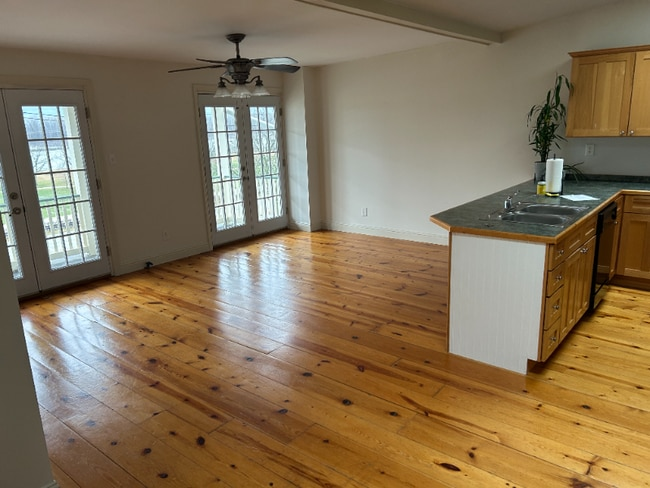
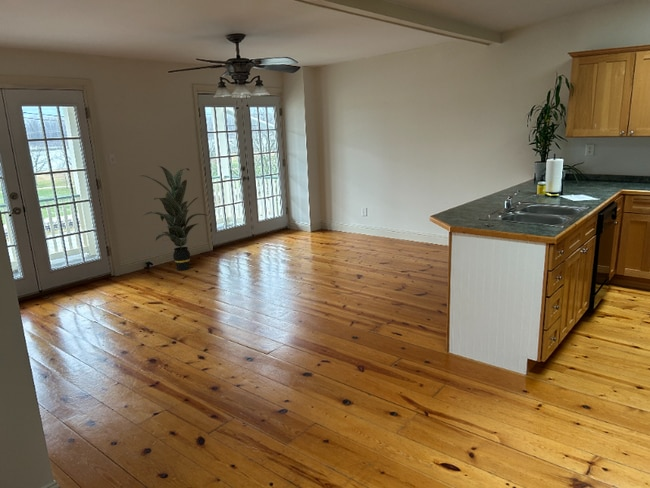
+ indoor plant (172, 218)
